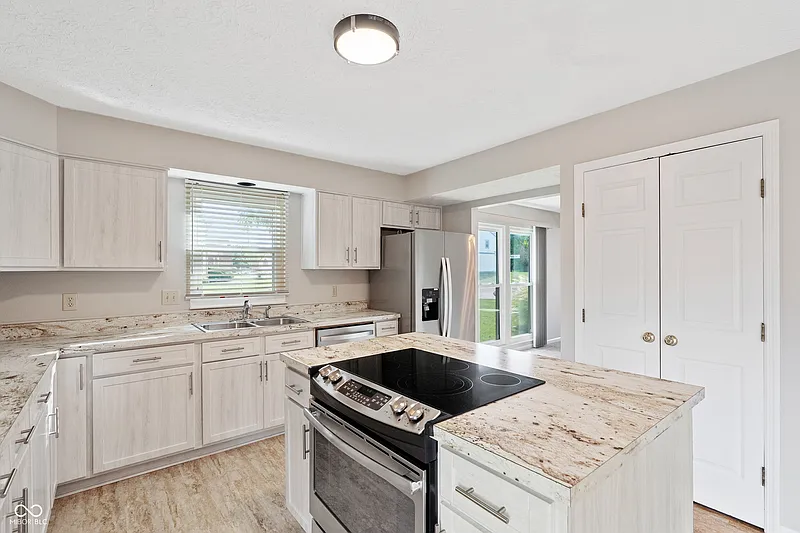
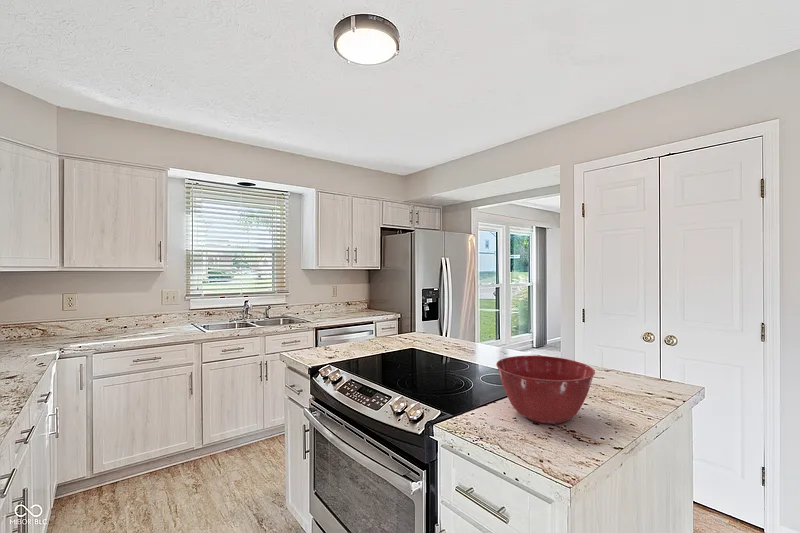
+ mixing bowl (543, 390)
